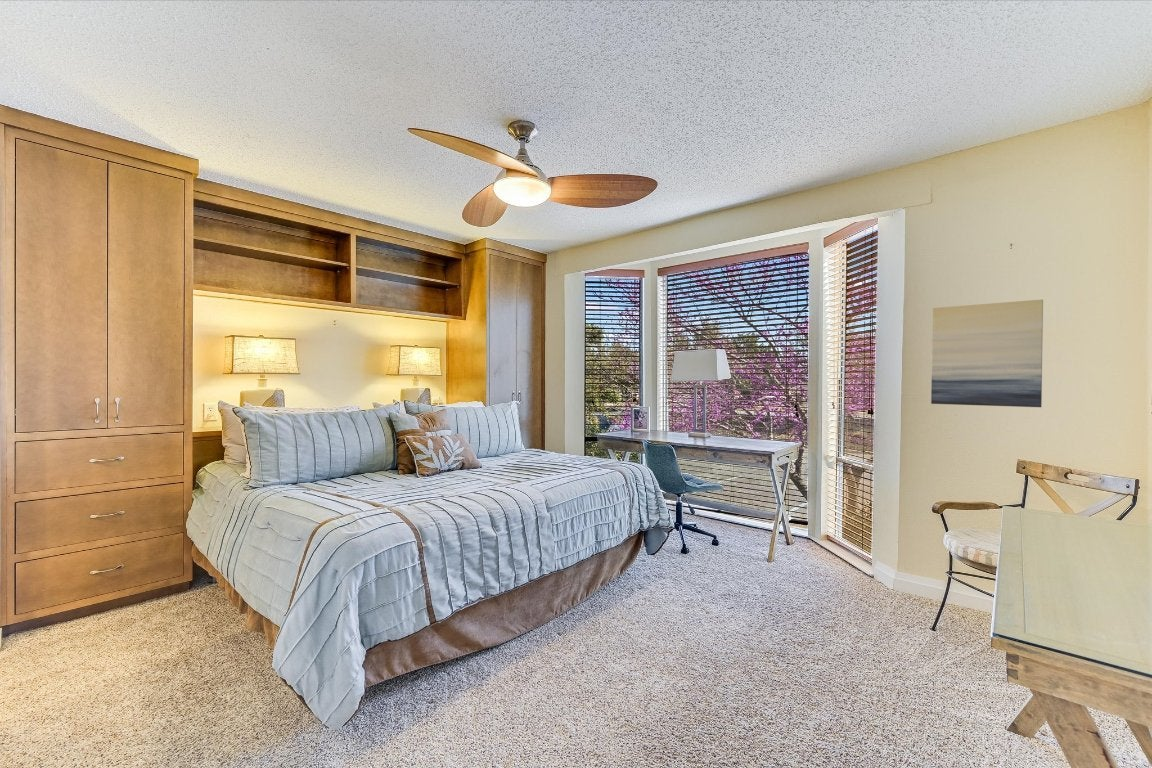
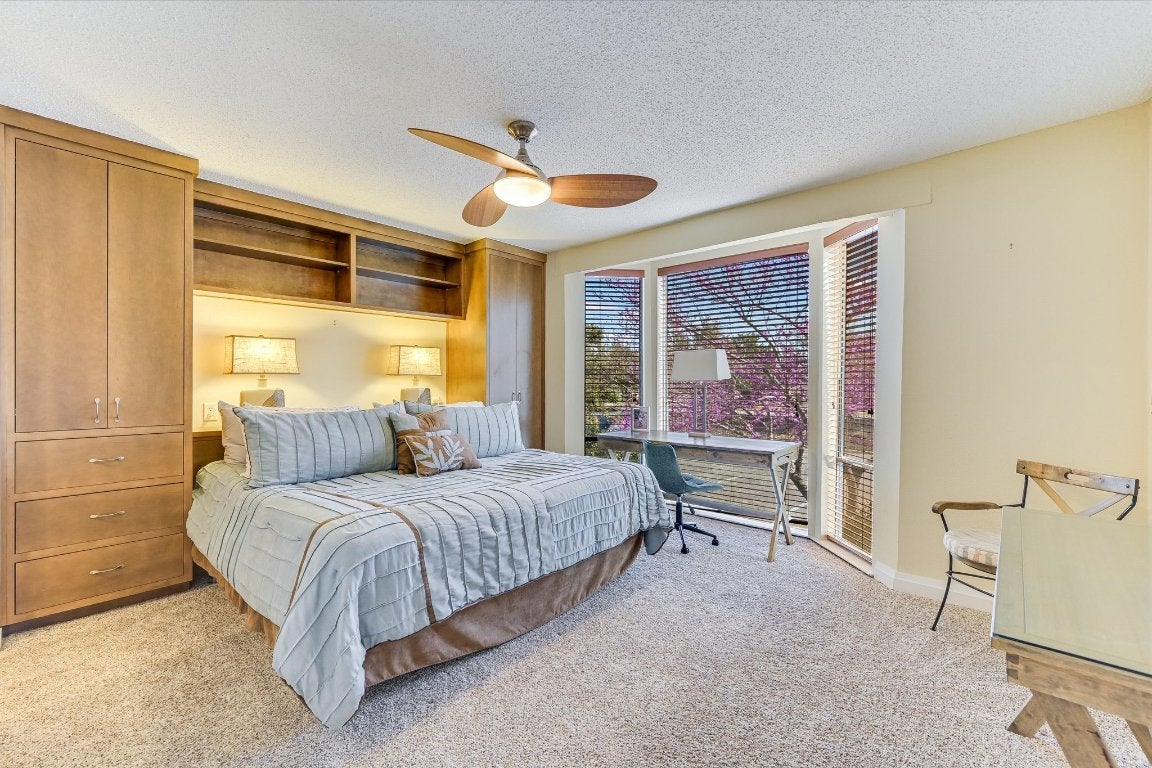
- wall art (984, 354)
